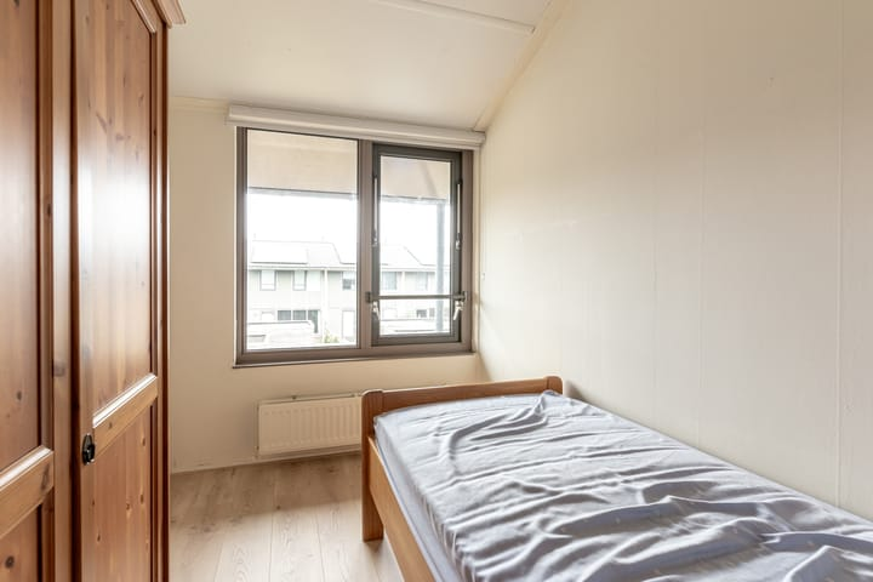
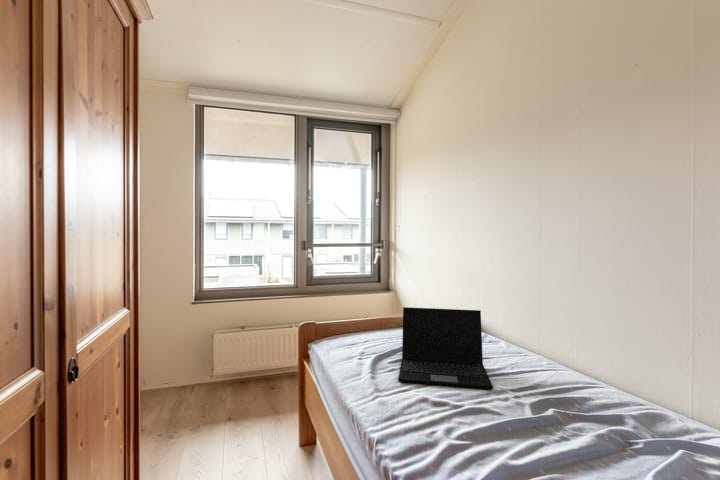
+ laptop (442, 343)
